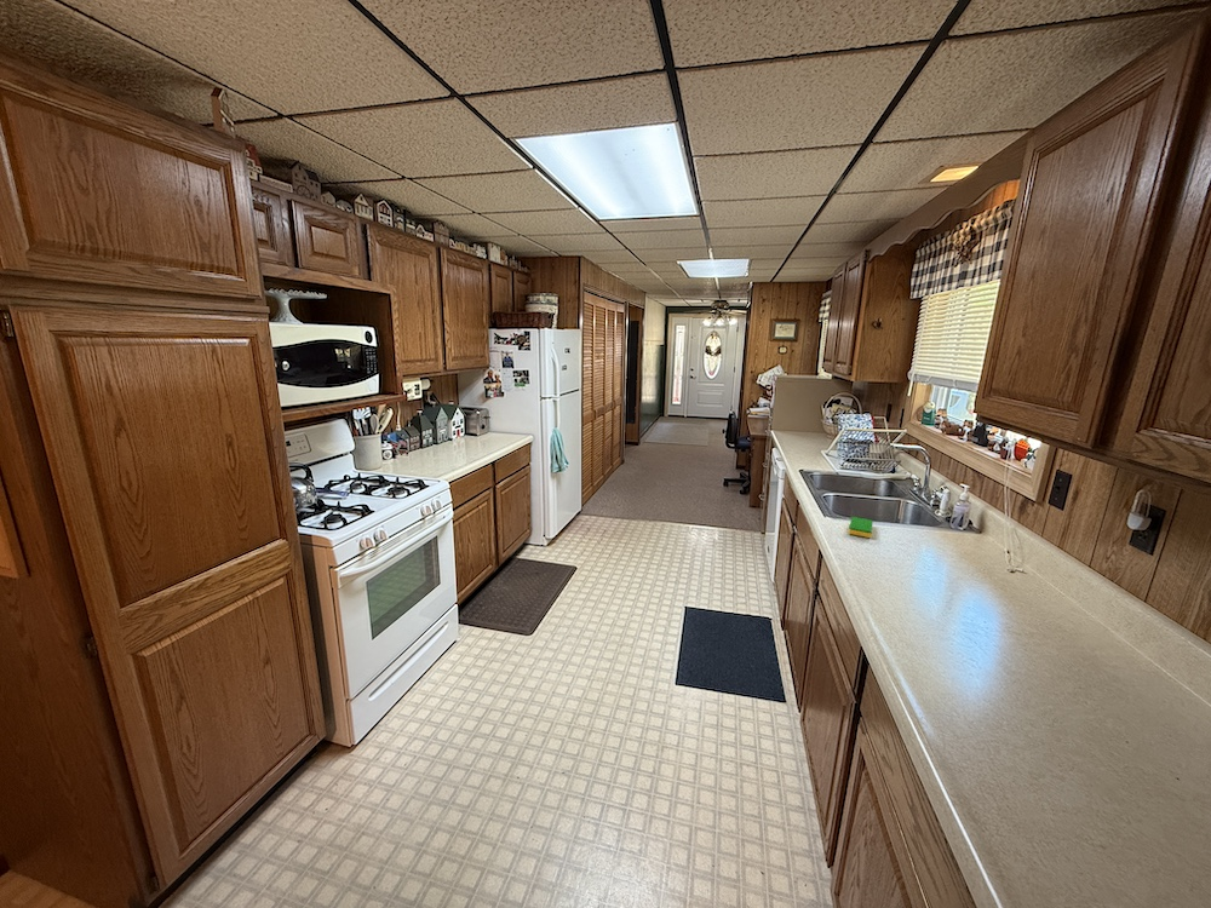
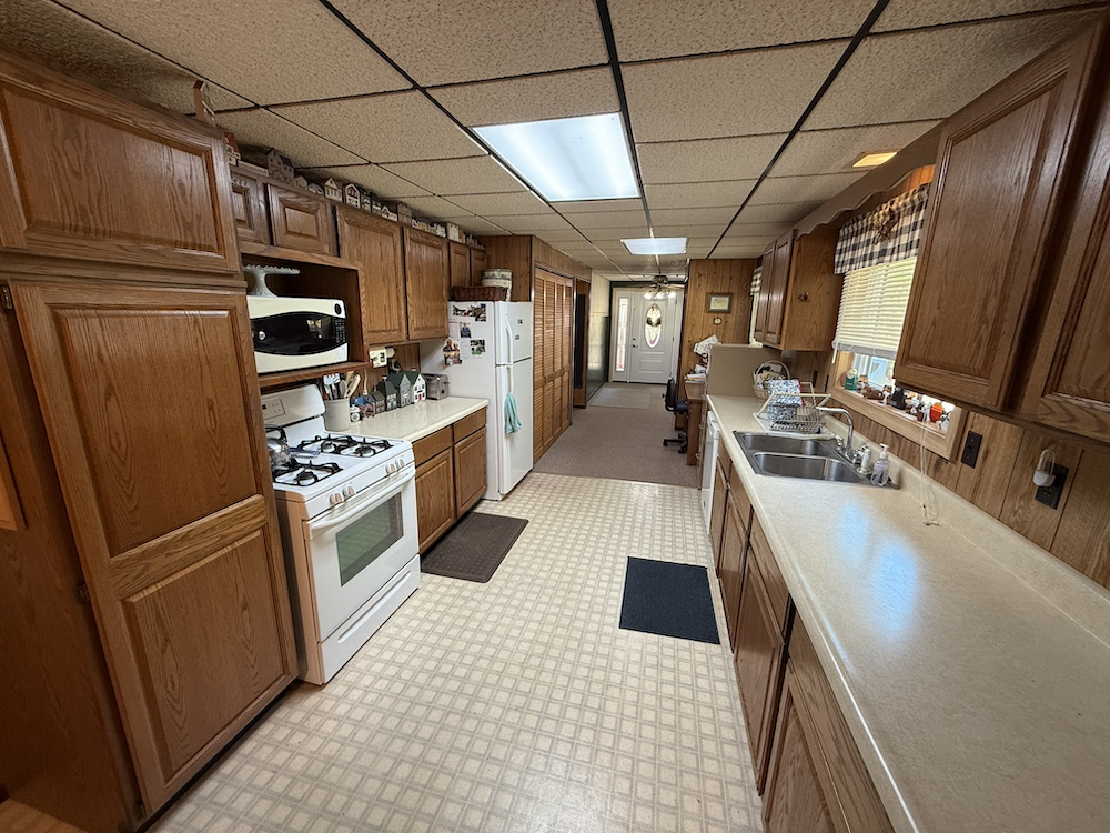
- dish sponge (860, 527)
